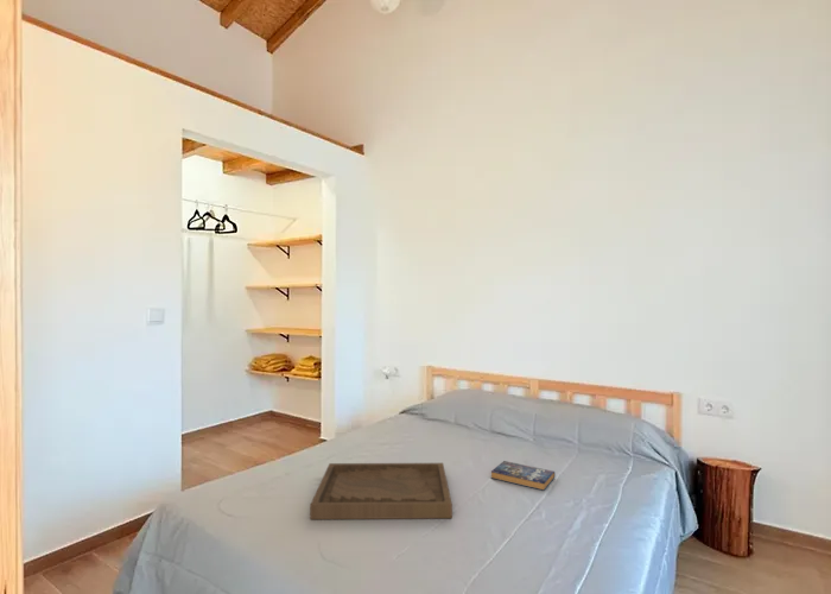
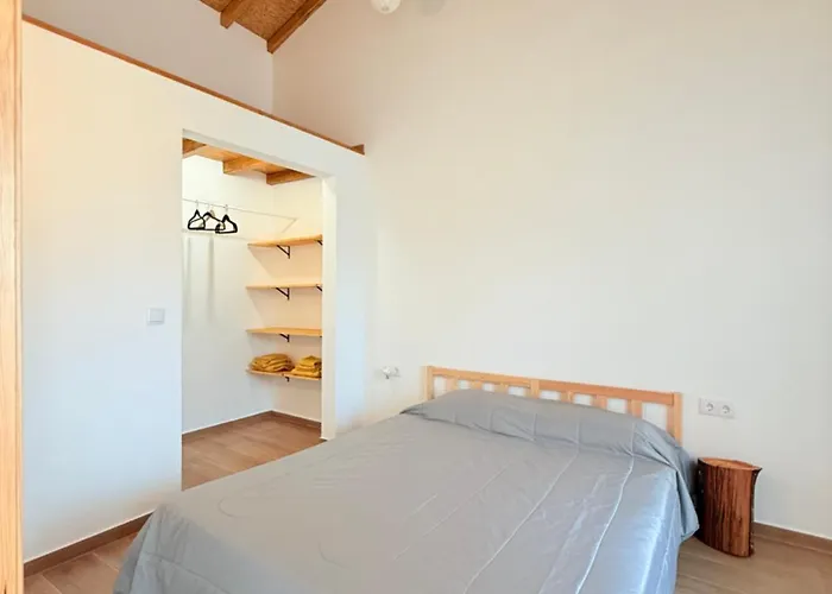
- tray (383, 487)
- book (522, 474)
